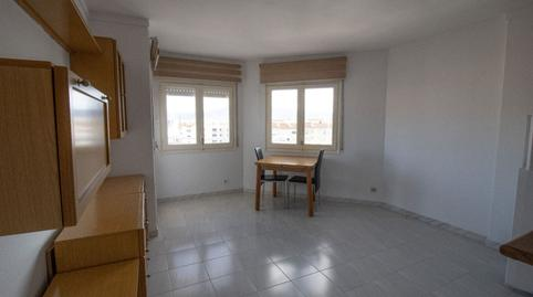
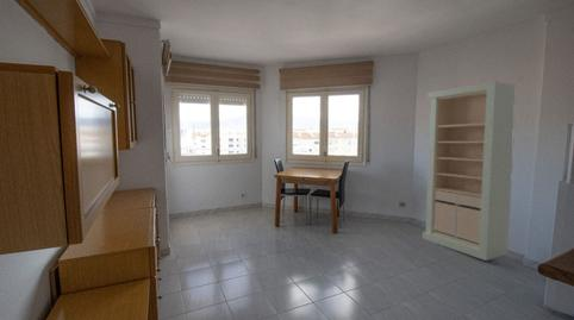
+ storage cabinet (464, 169)
